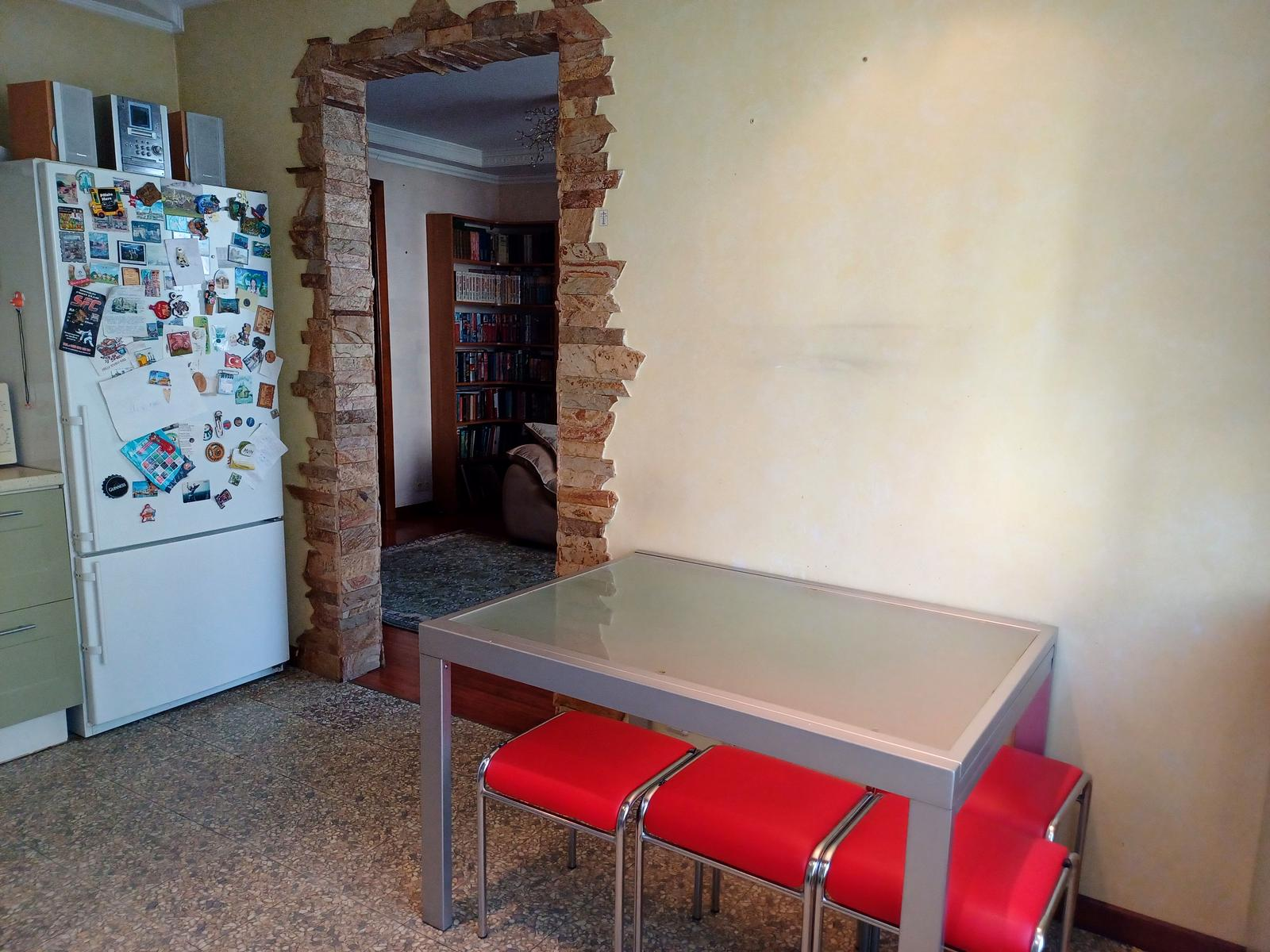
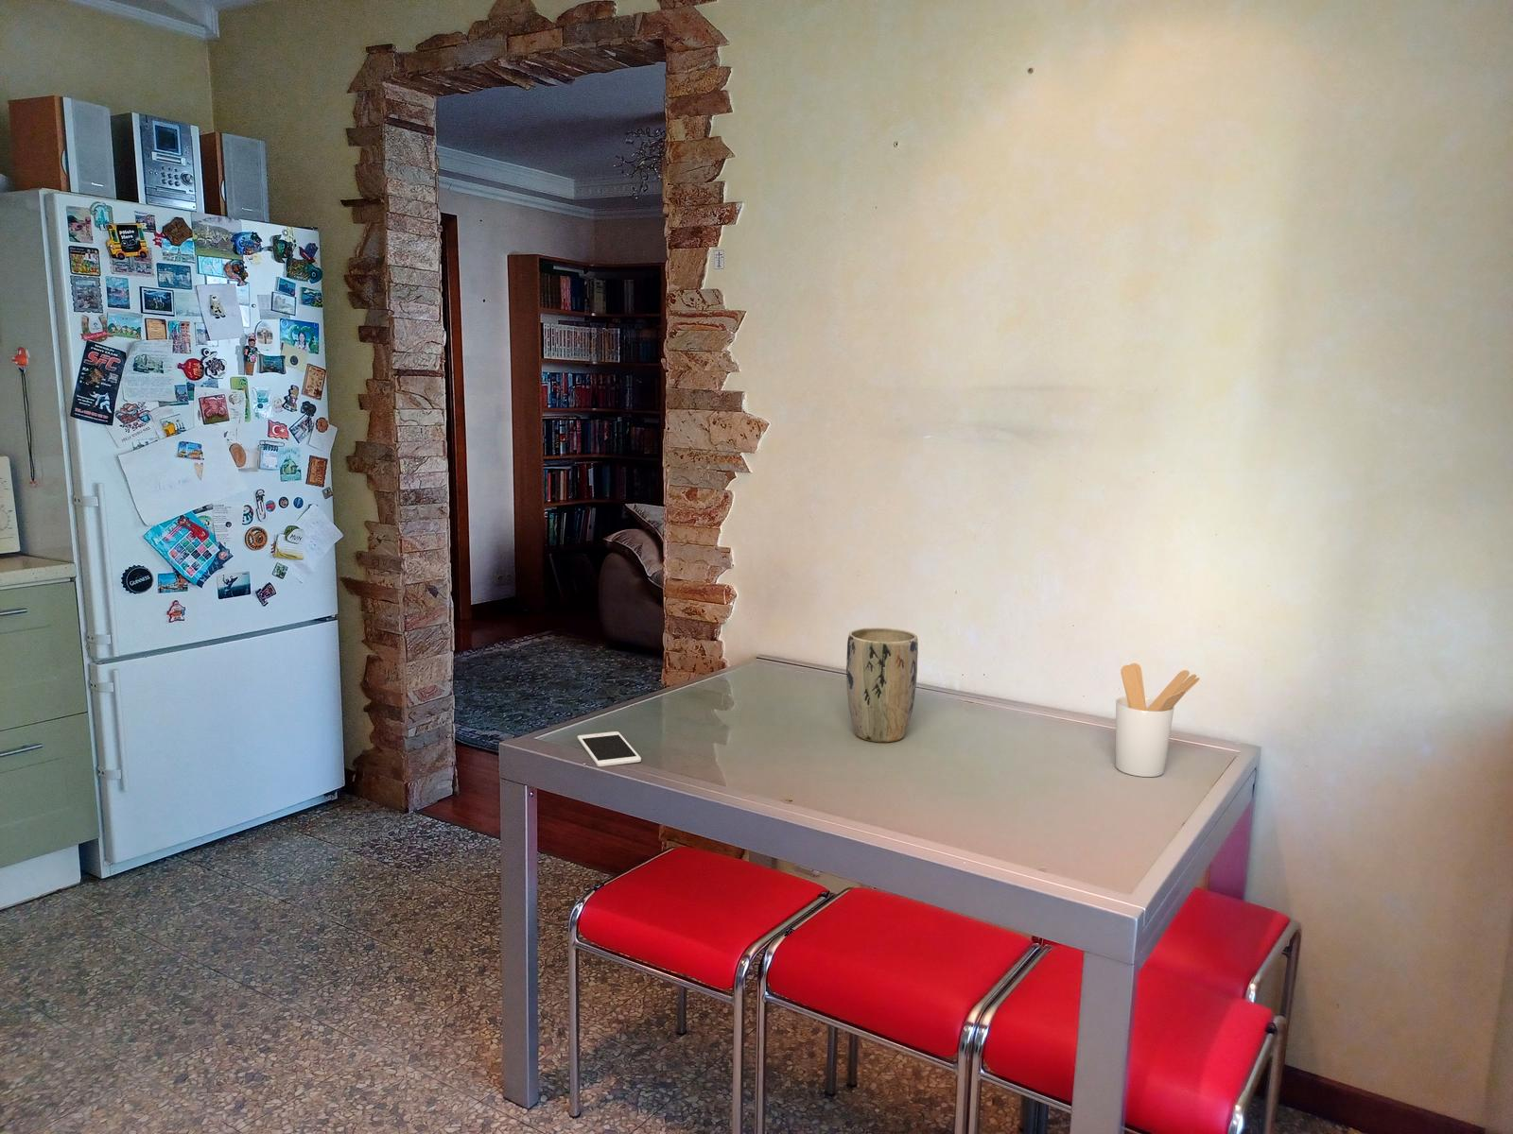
+ plant pot (880, 684)
+ cell phone (608, 748)
+ utensil holder (1156, 719)
